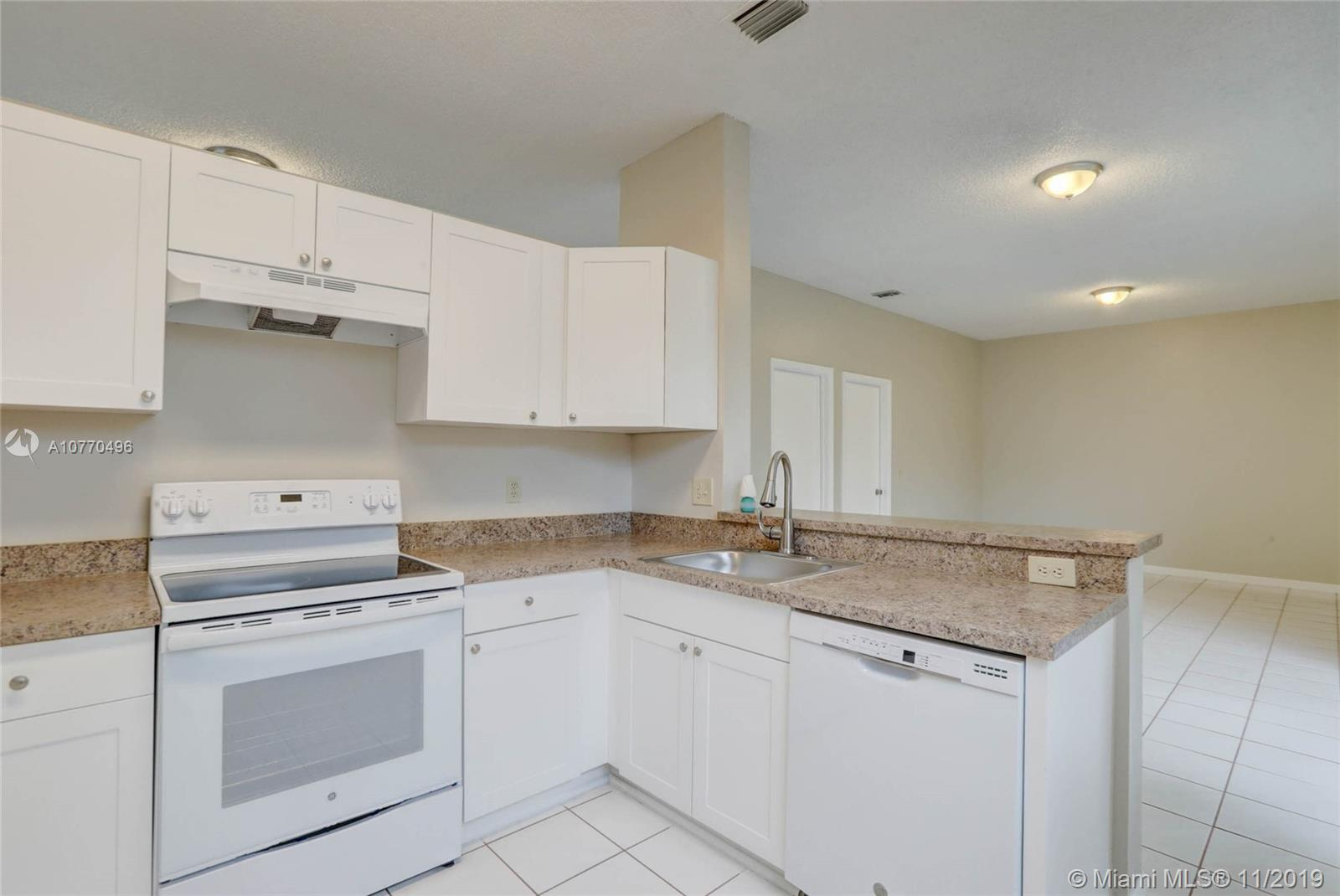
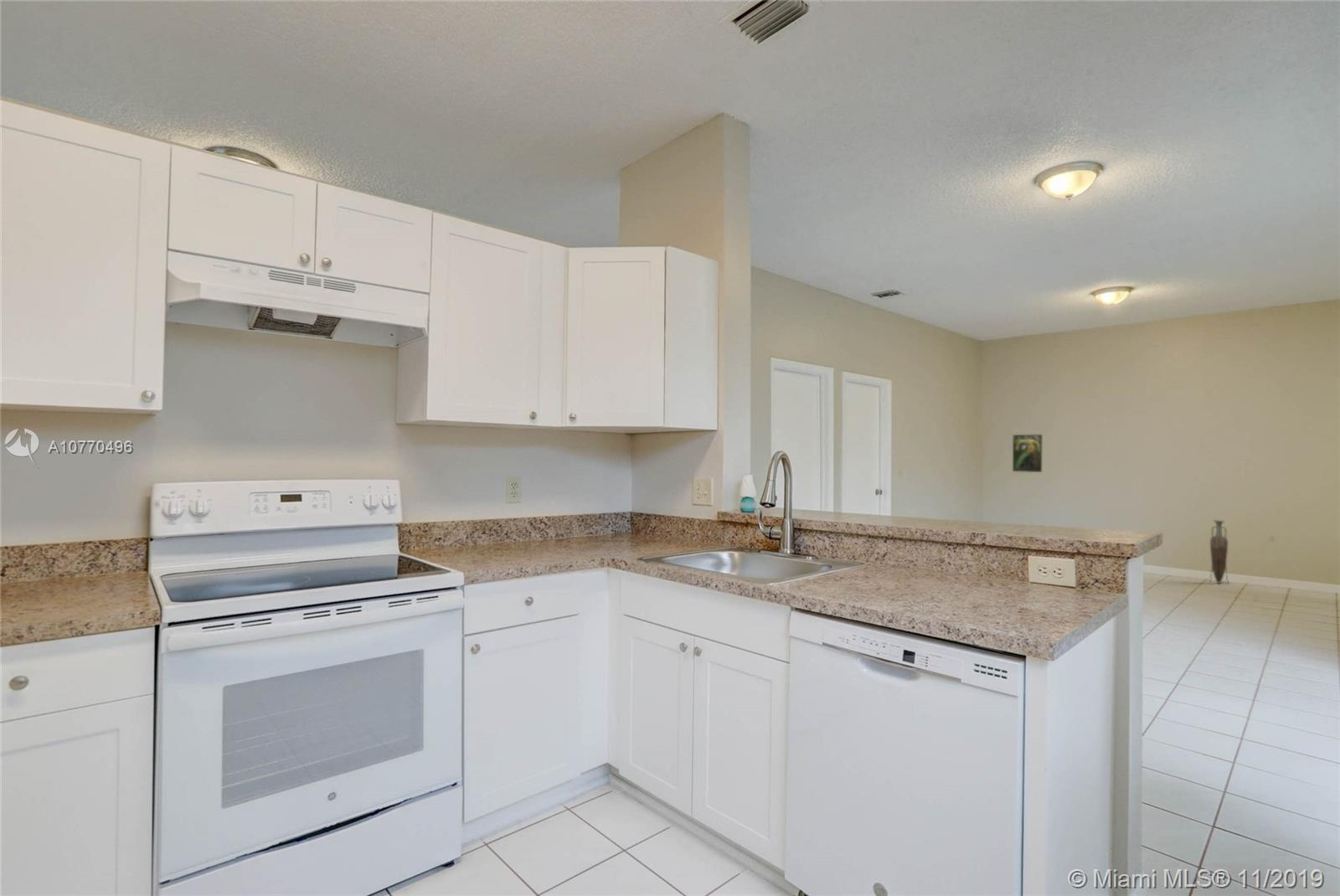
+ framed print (1027, 453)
+ vase (1219, 552)
